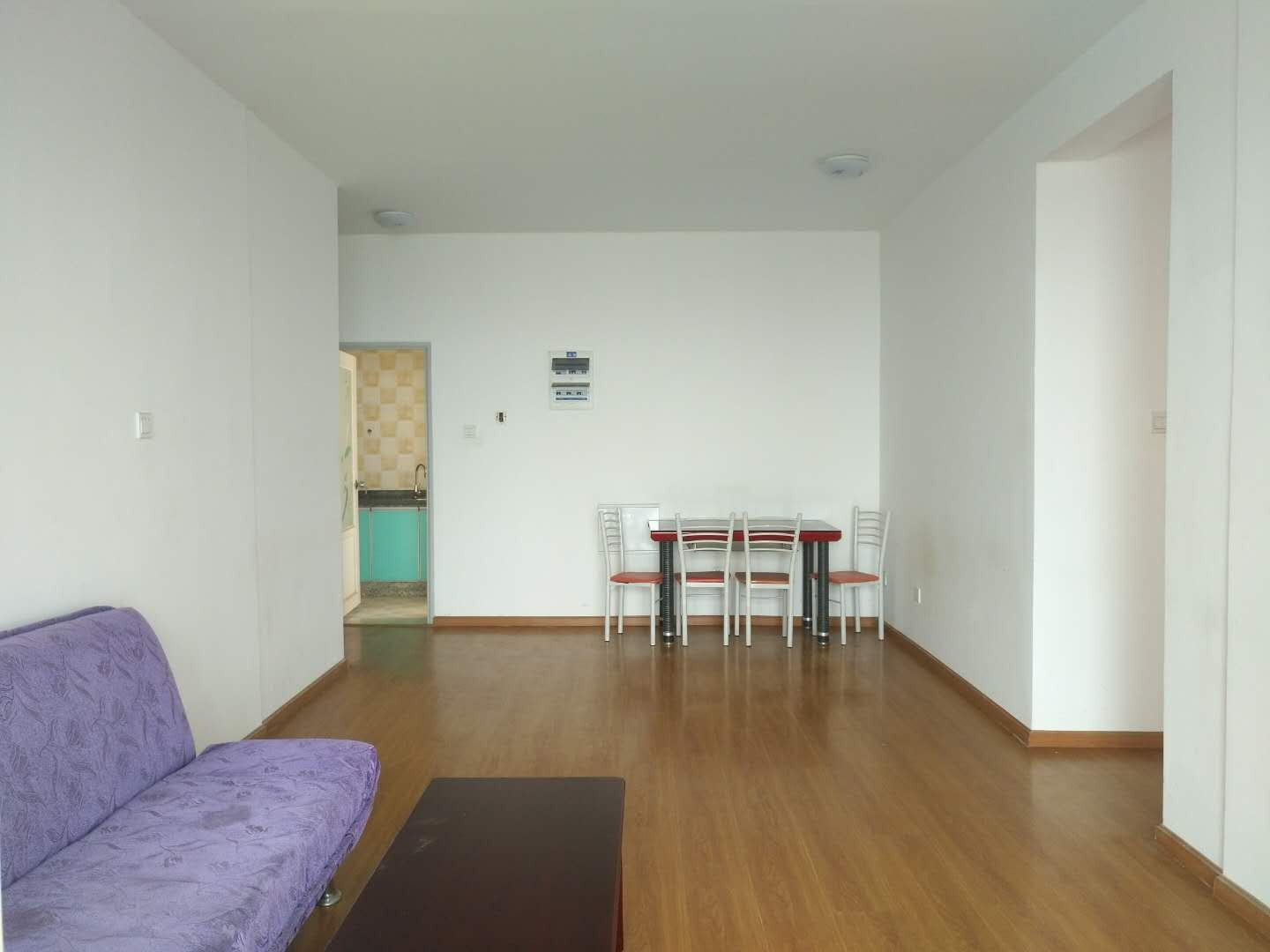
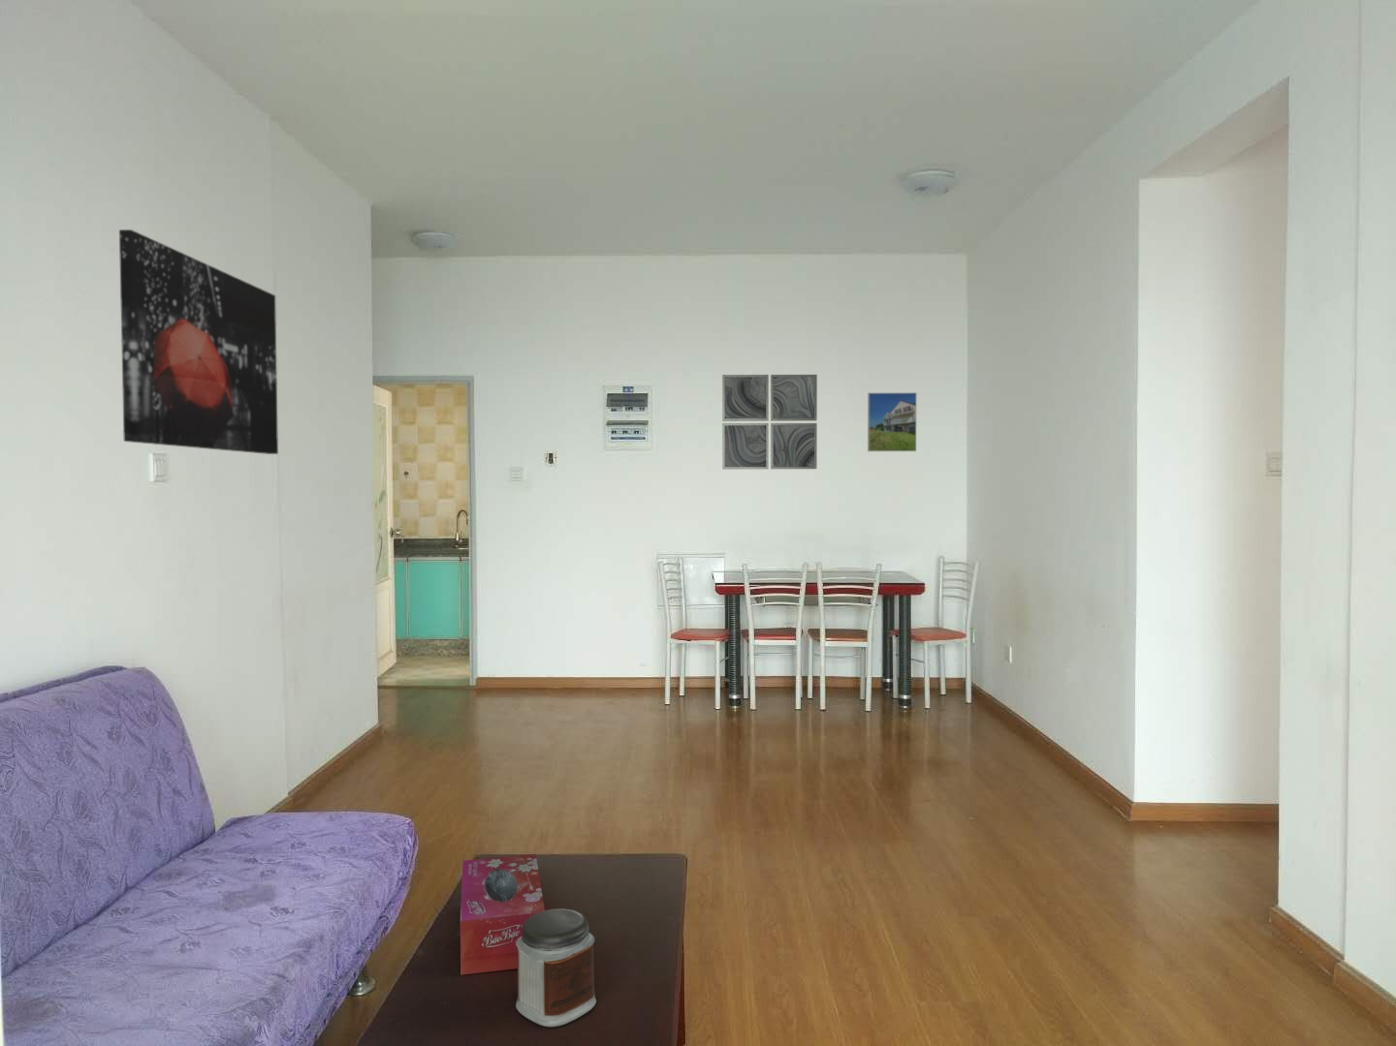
+ wall art (209, 357)
+ jar (555, 964)
+ wall art (771, 421)
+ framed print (891, 421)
+ tissue box (501, 910)
